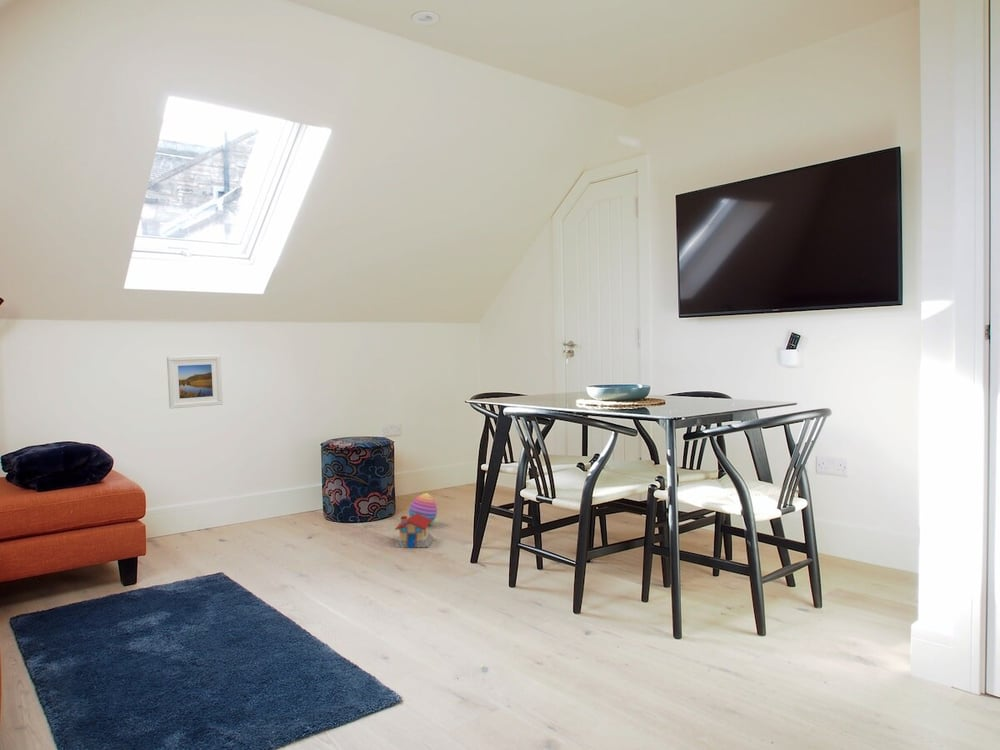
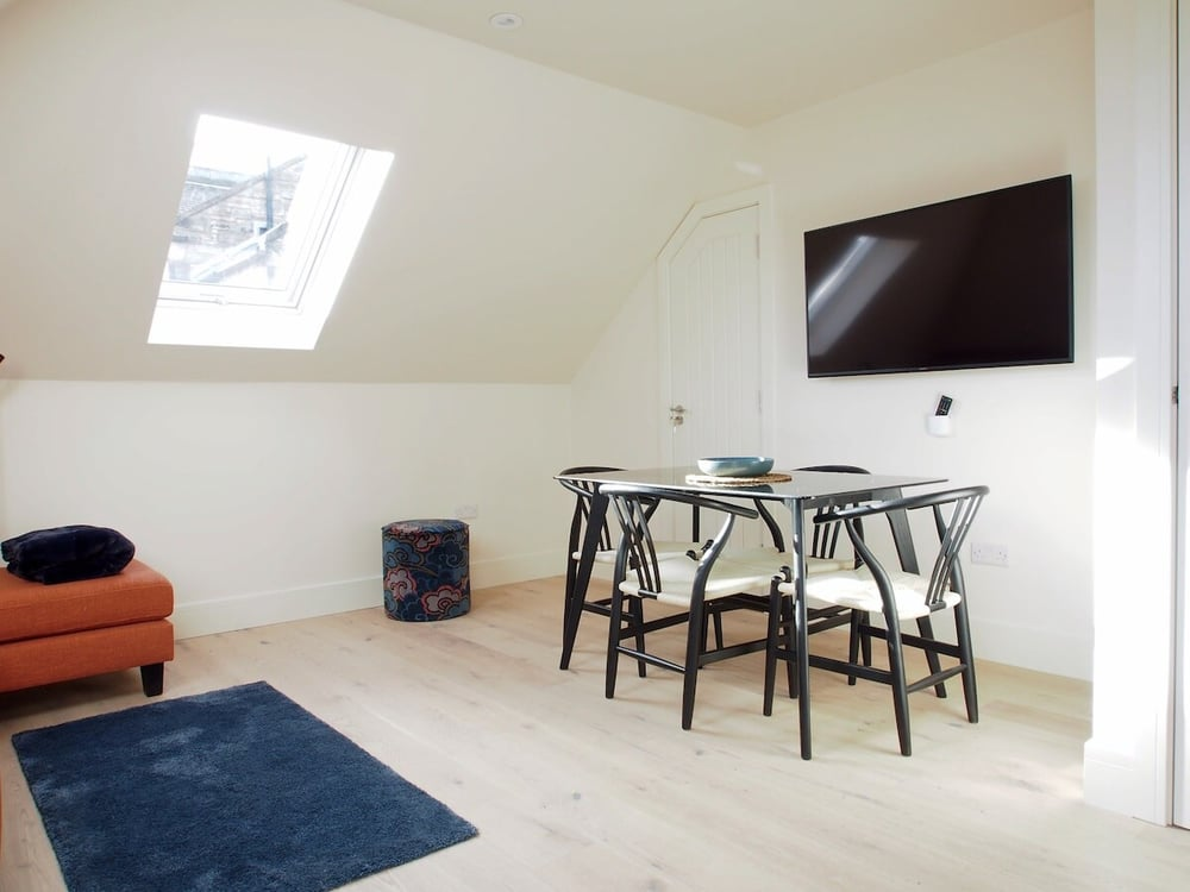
- stacking toy (422, 509)
- toy house (413, 528)
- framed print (195, 381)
